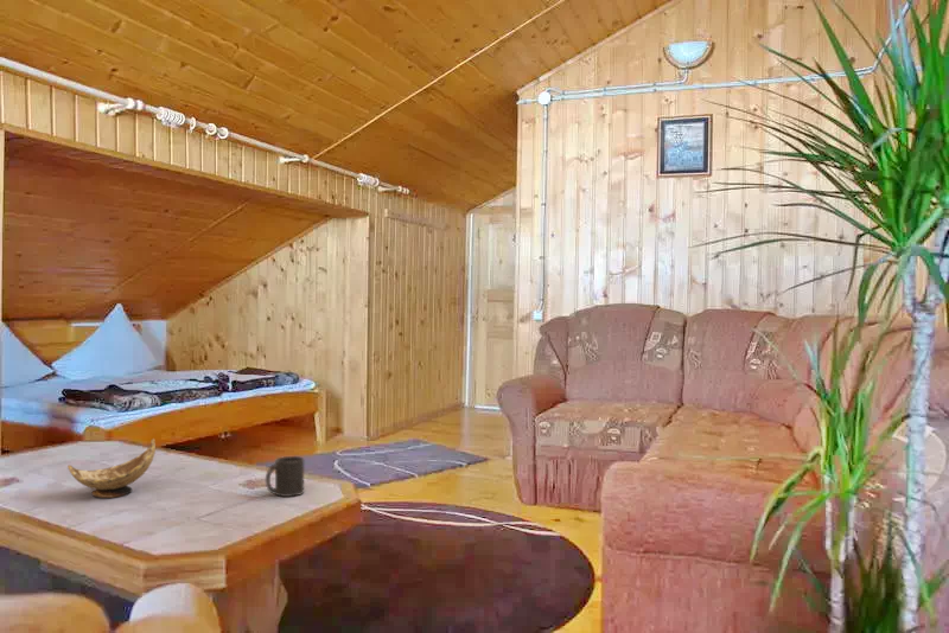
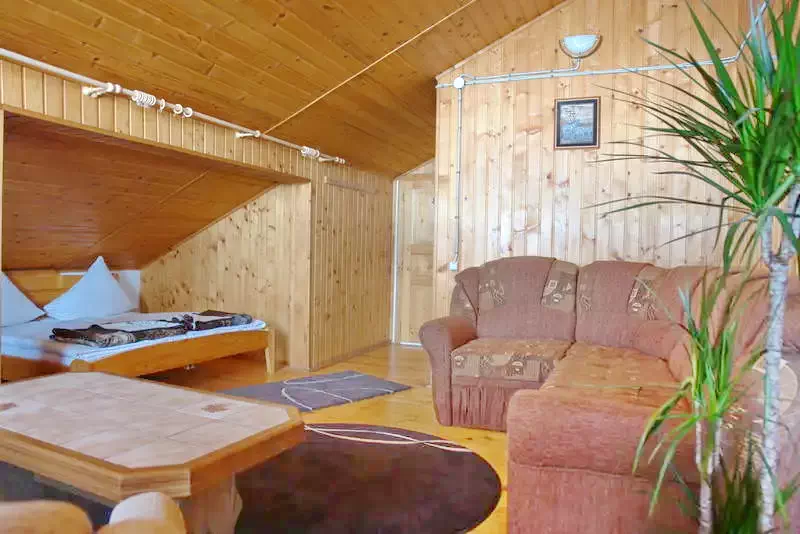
- mug (284, 477)
- decorative bowl (113, 467)
